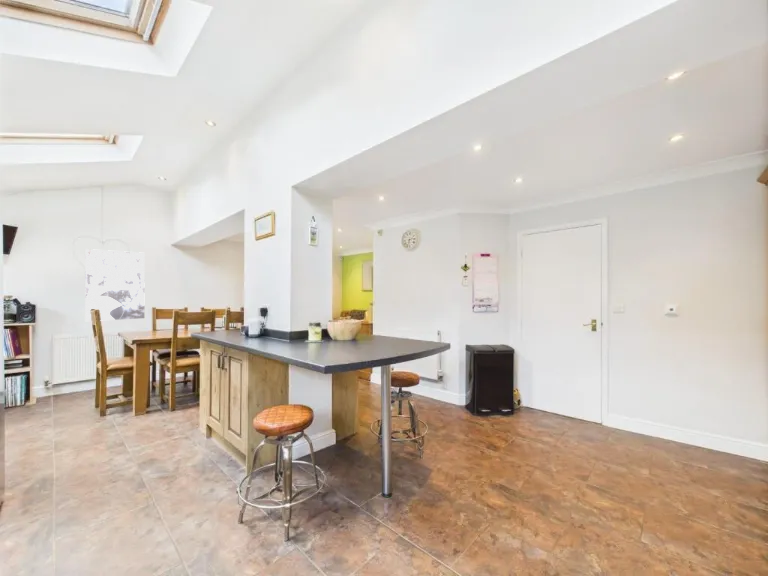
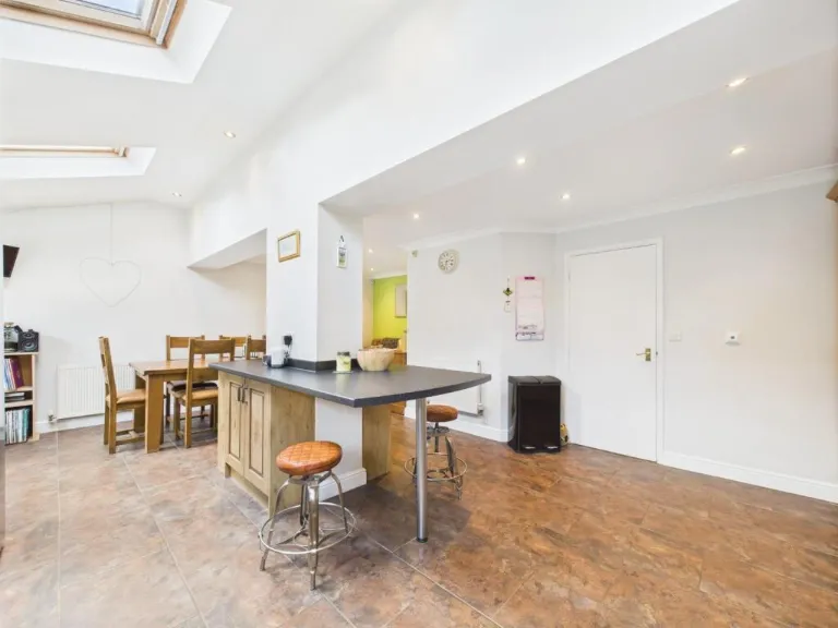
- wall art (116, 285)
